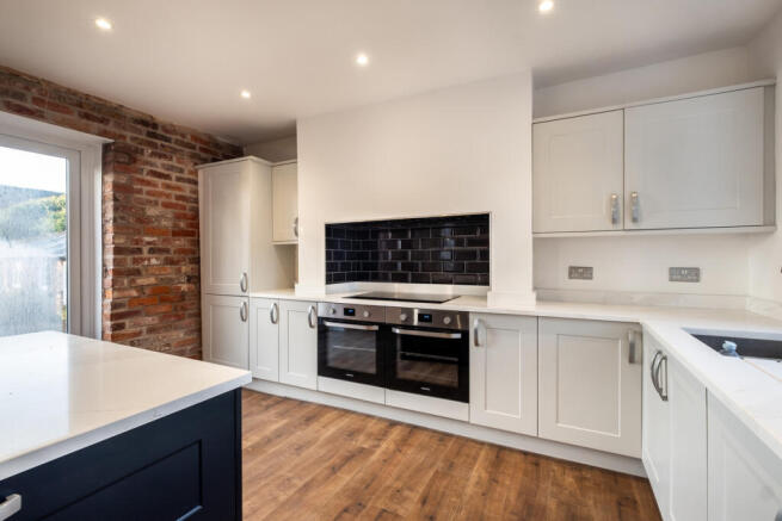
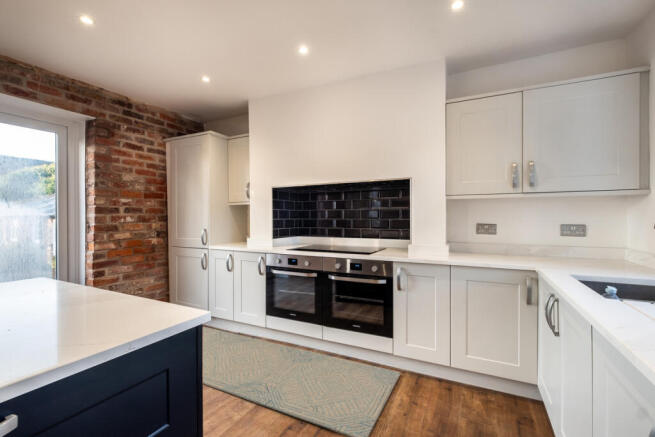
+ rug (240, 359)
